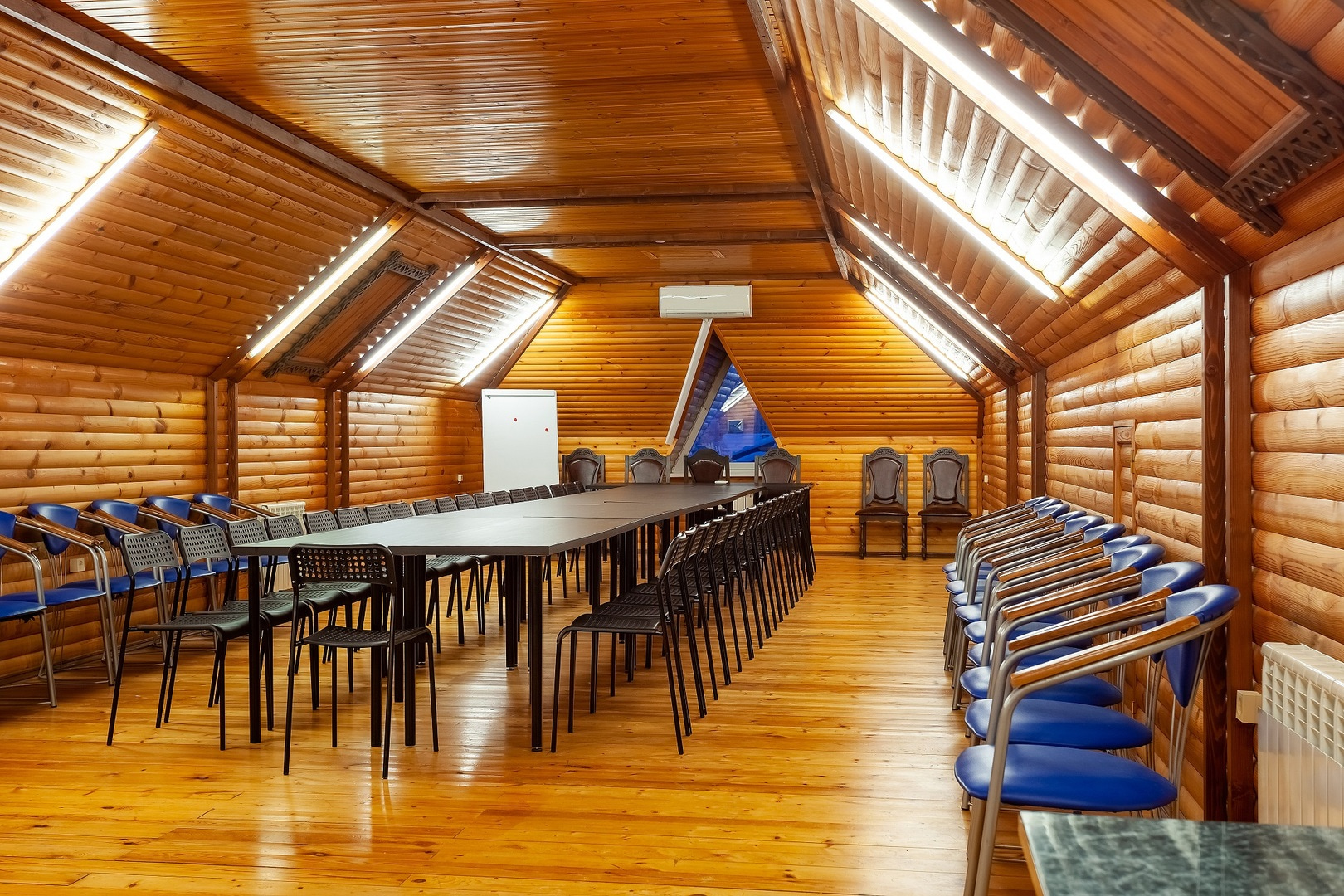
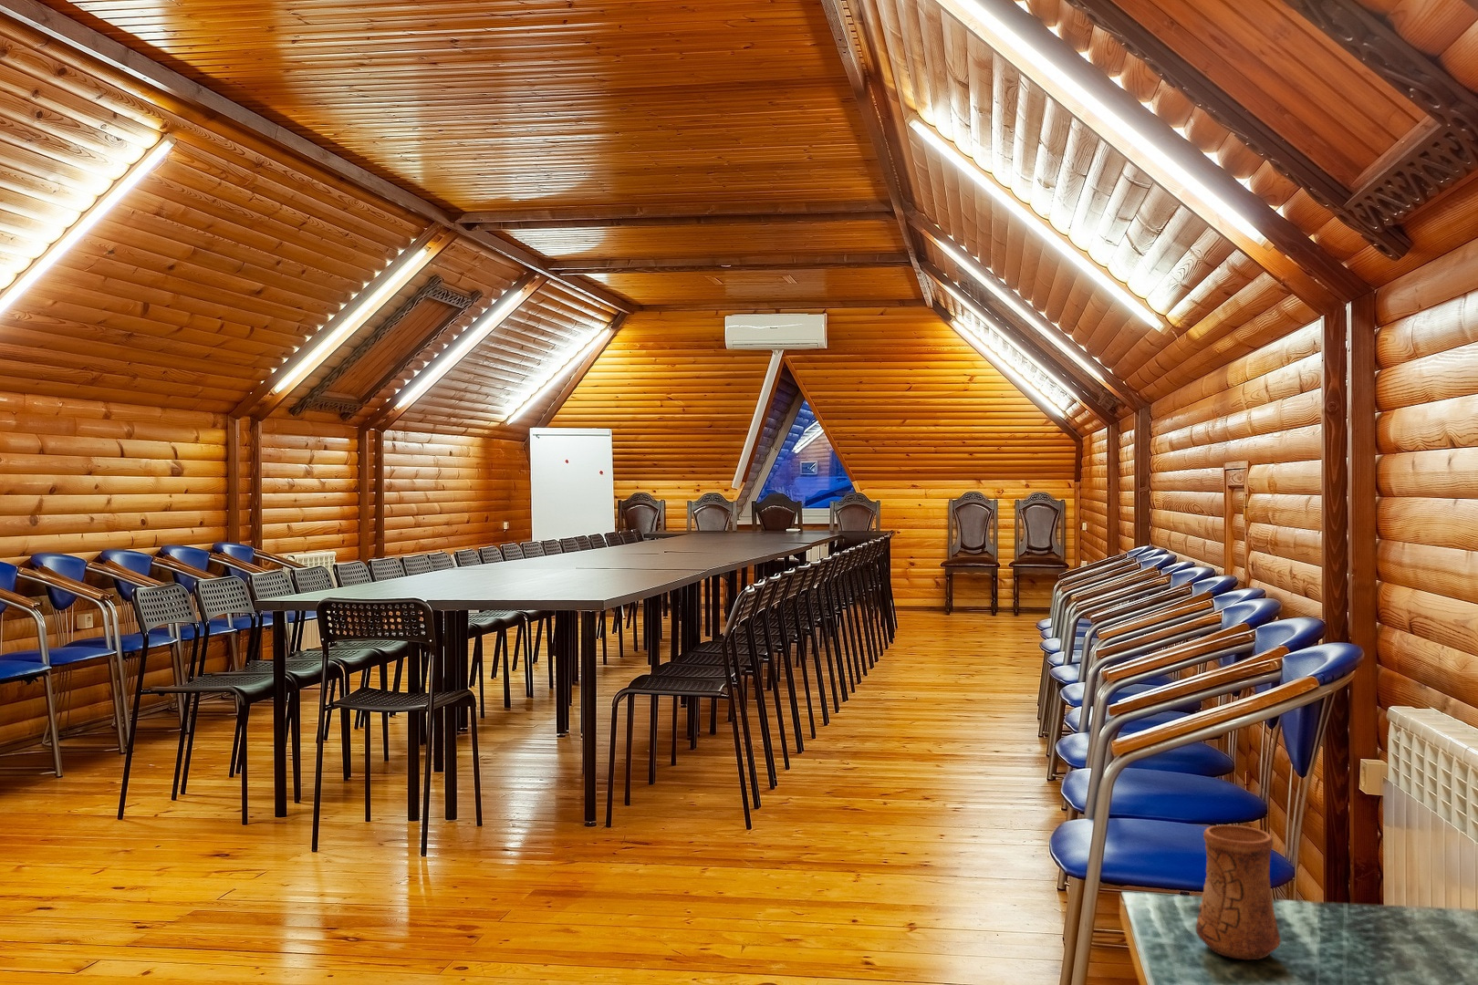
+ cup (1237, 890)
